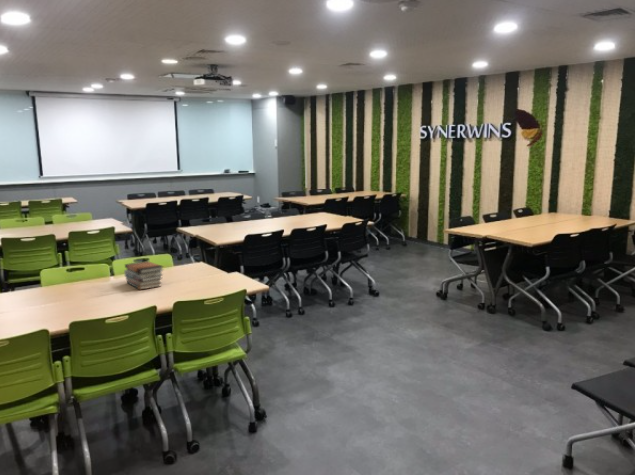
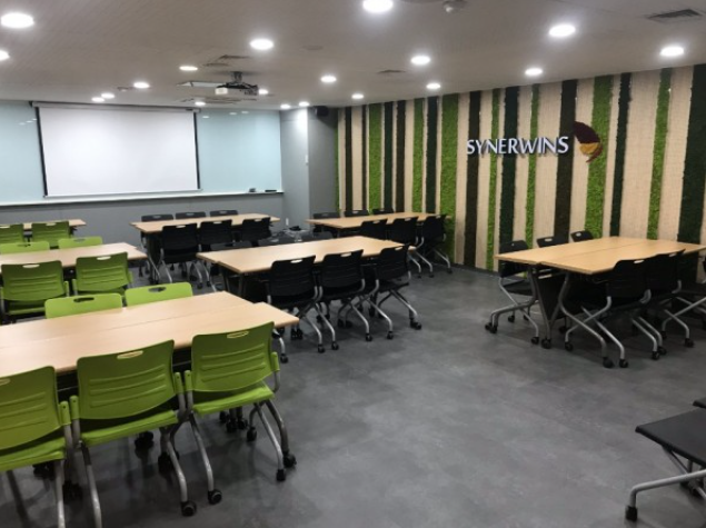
- book stack (143, 274)
